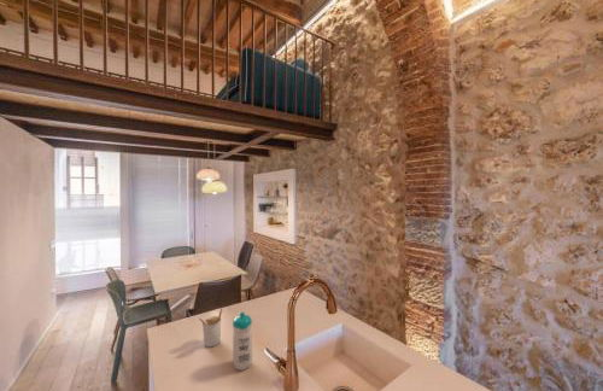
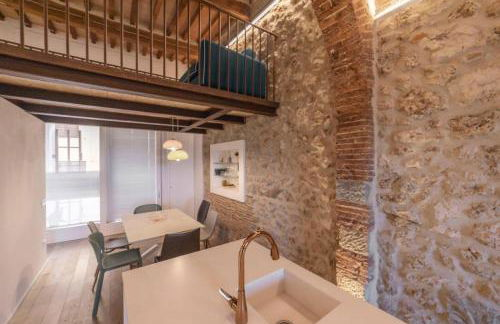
- utensil holder (212, 328)
- water bottle (242, 338)
